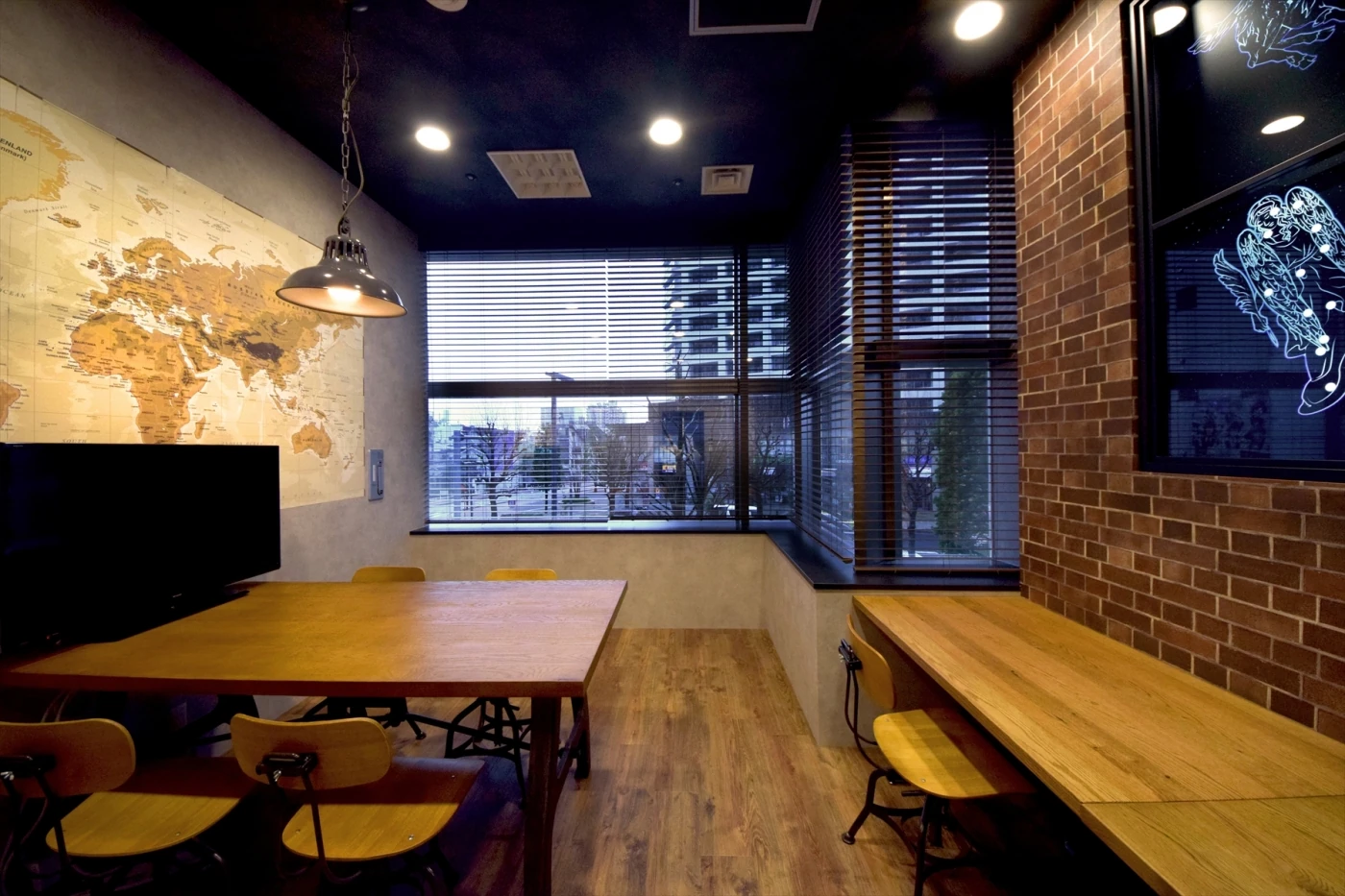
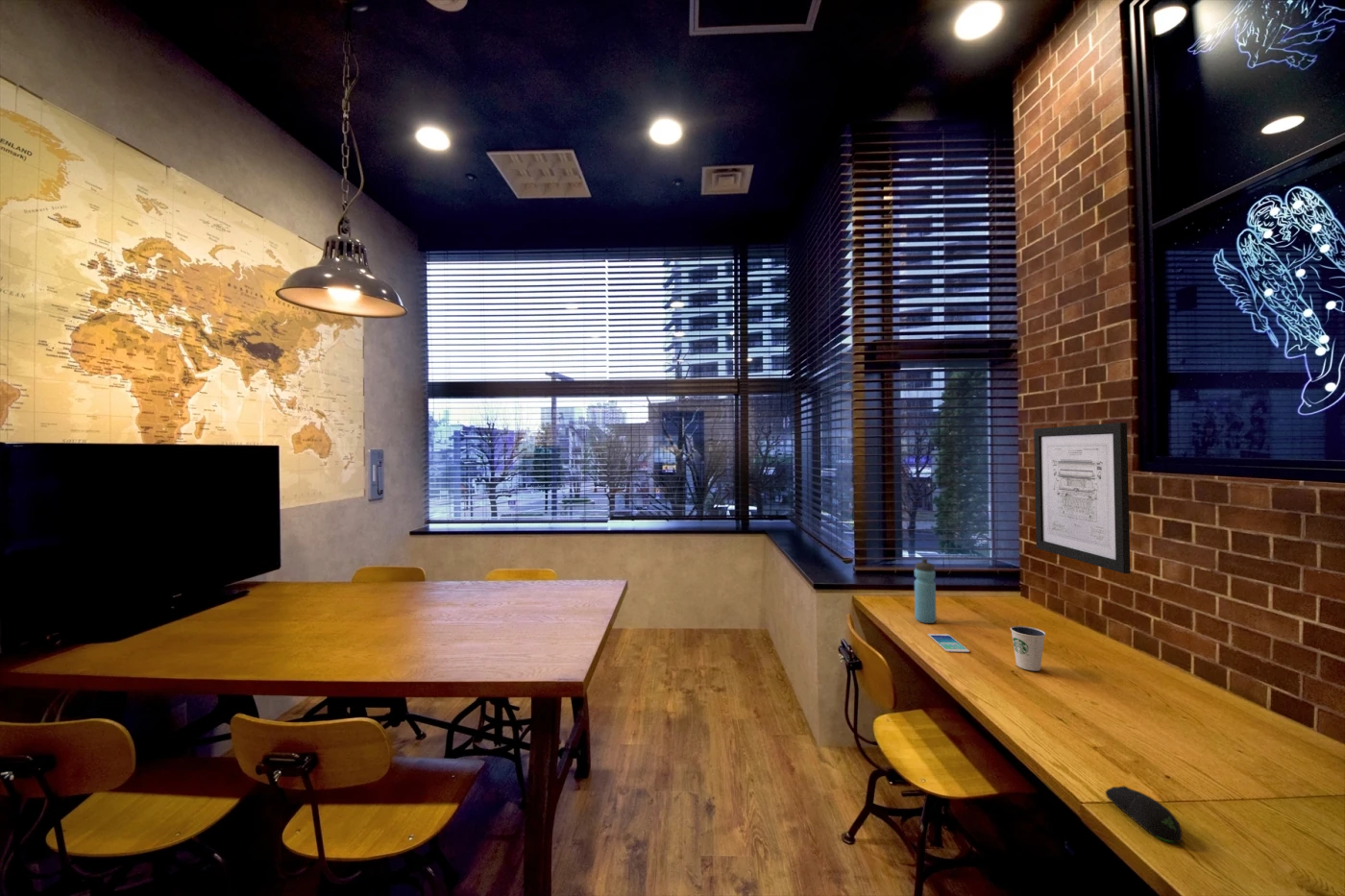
+ computer mouse (1143, 807)
+ water bottle (924, 590)
+ smartphone (947, 642)
+ dixie cup (1028, 648)
+ wall art (1076, 493)
